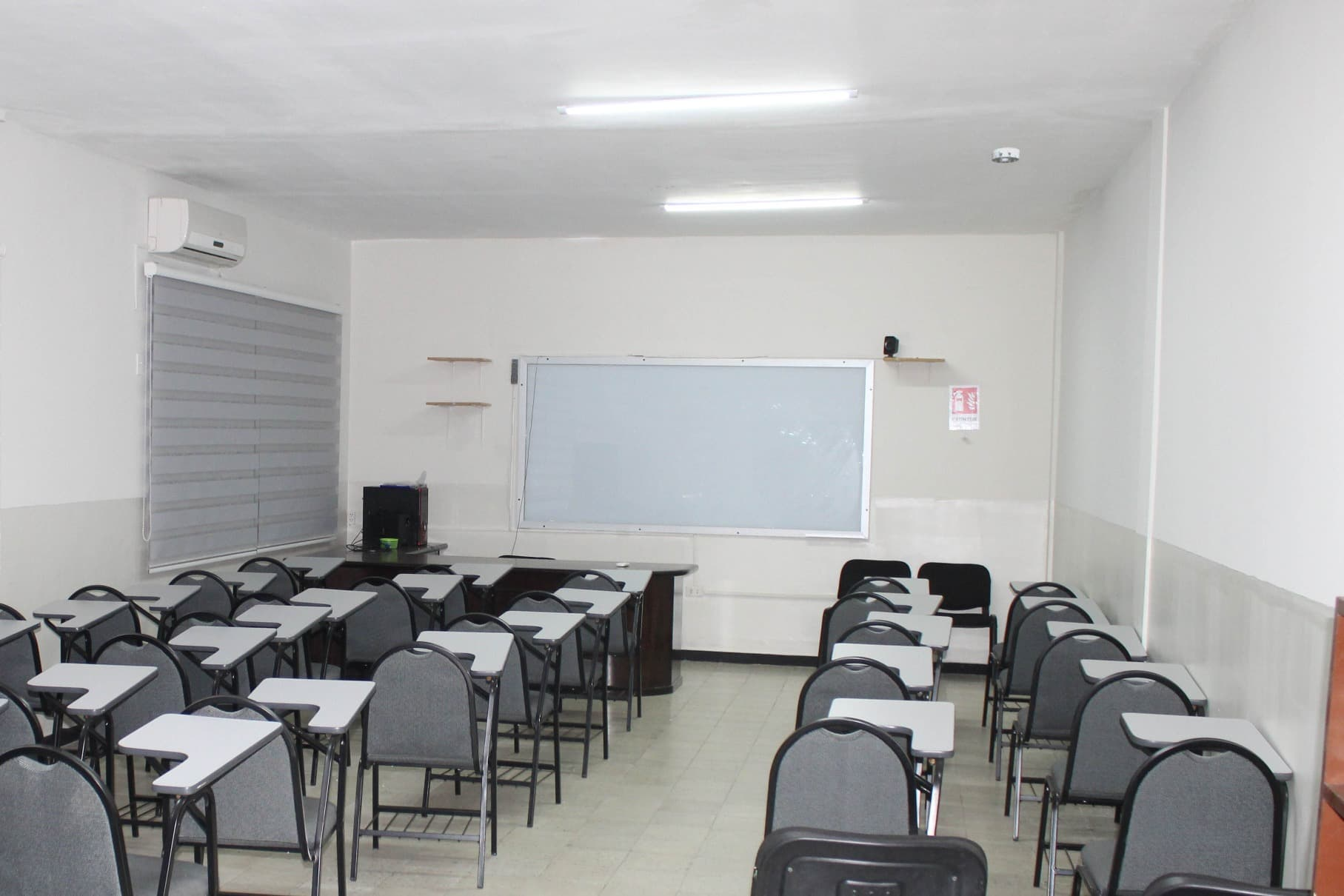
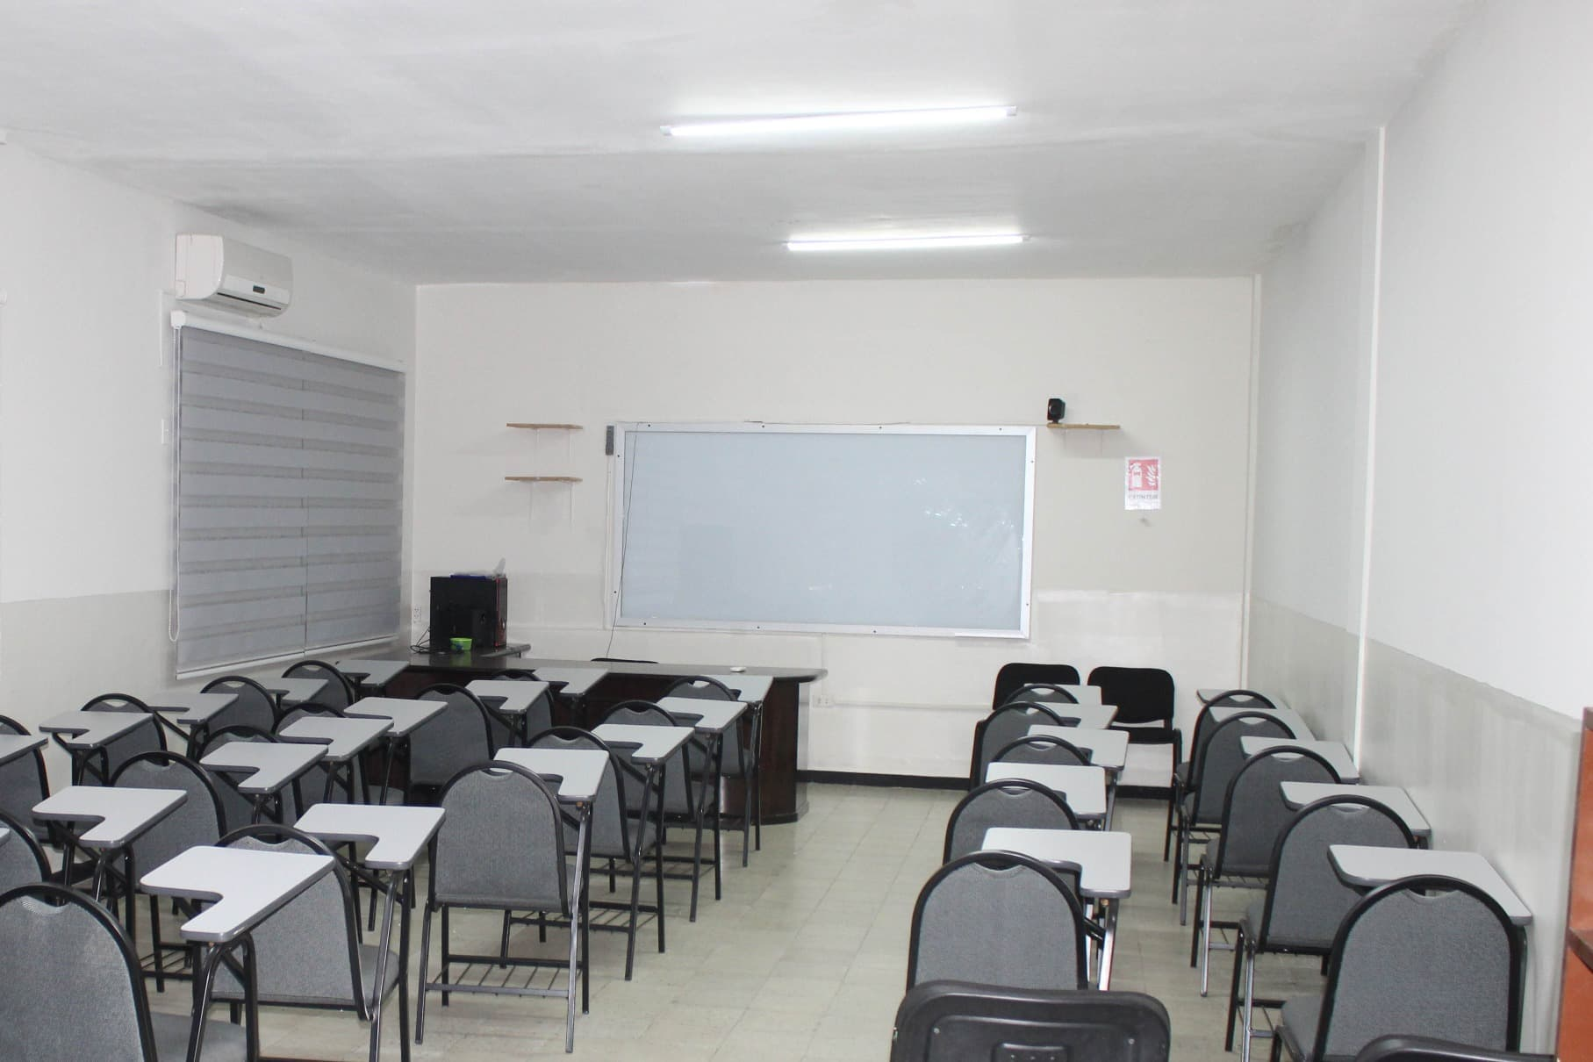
- smoke detector (1006, 155)
